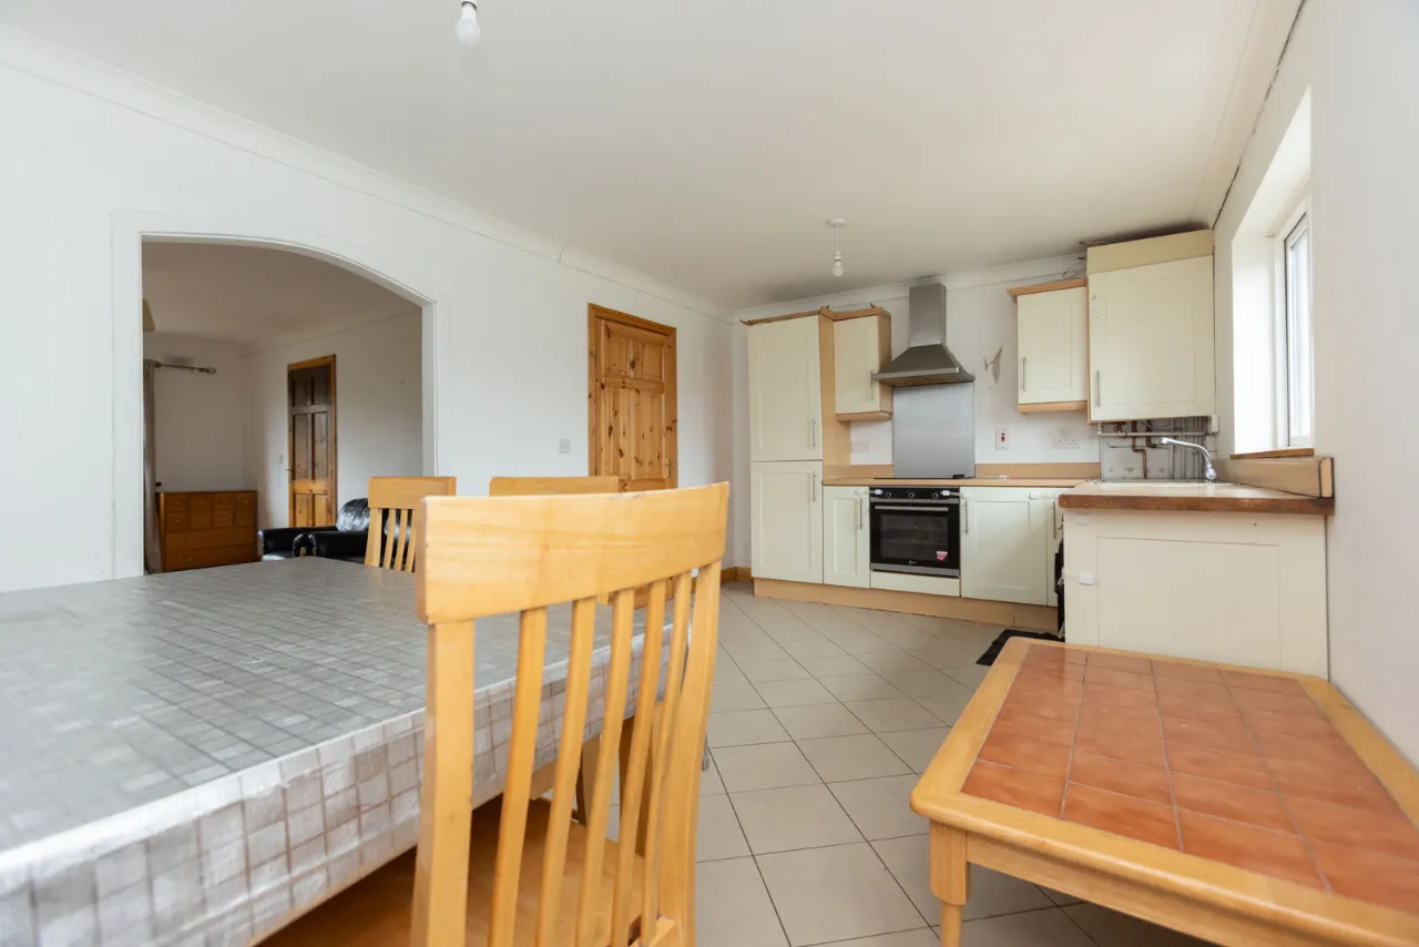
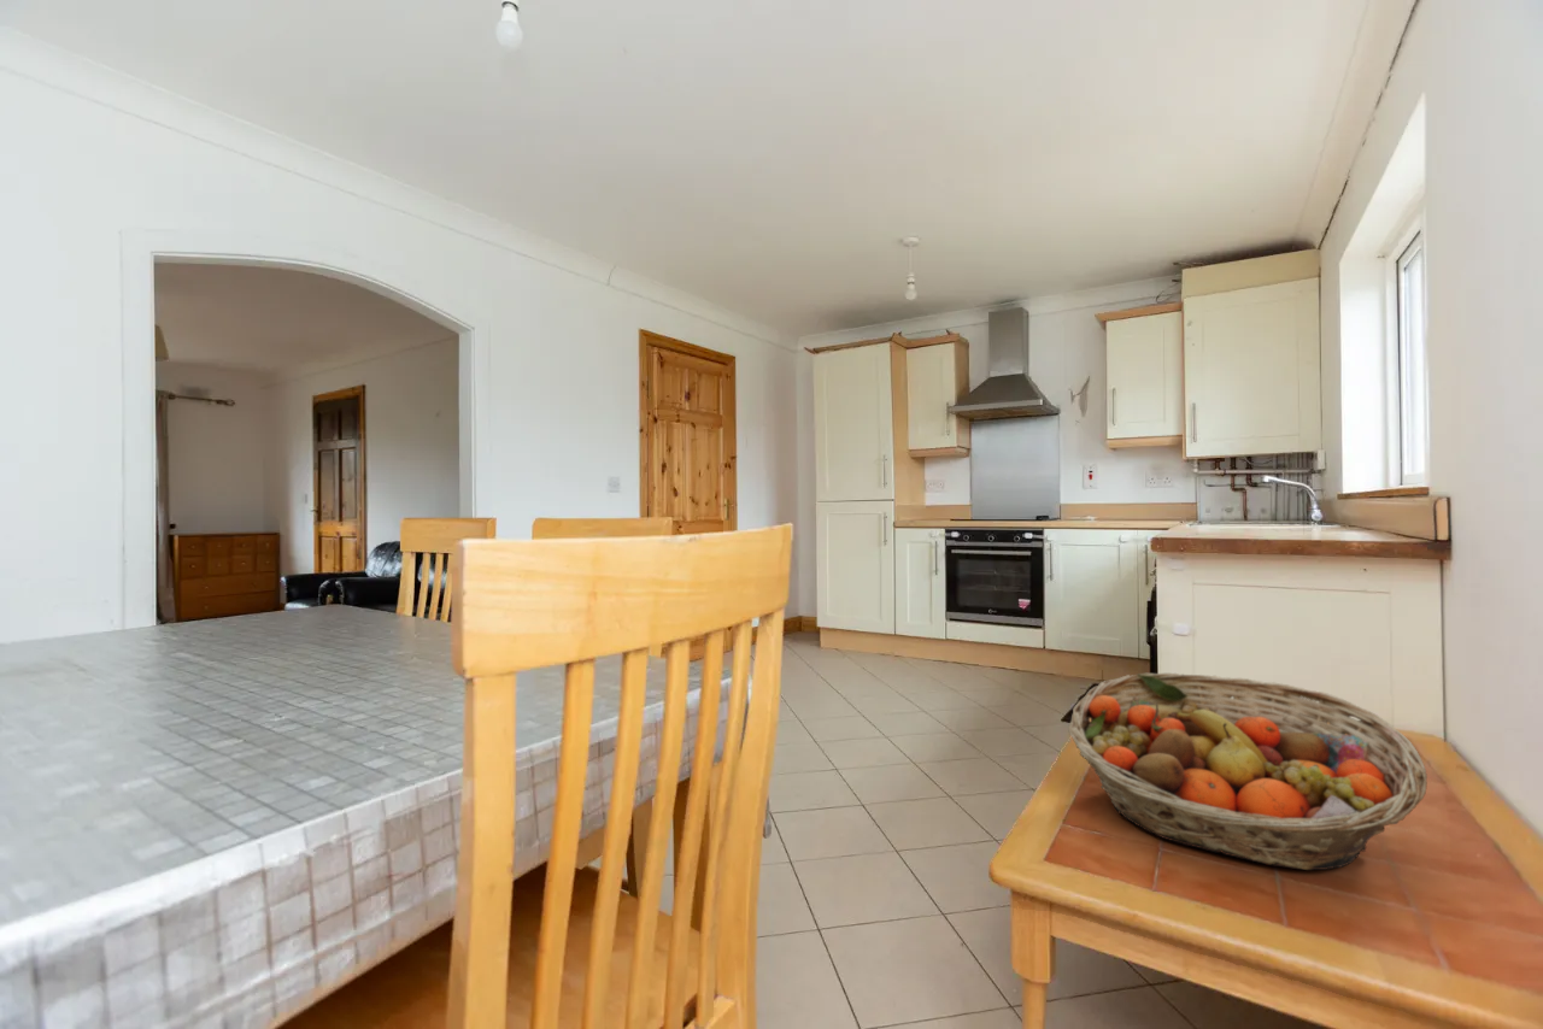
+ fruit basket (1225, 758)
